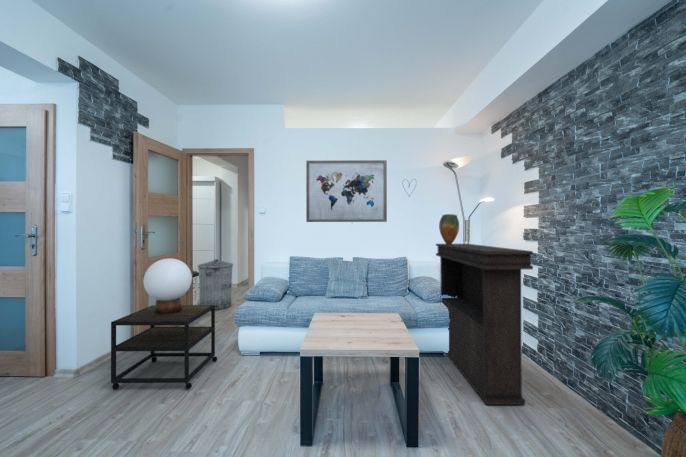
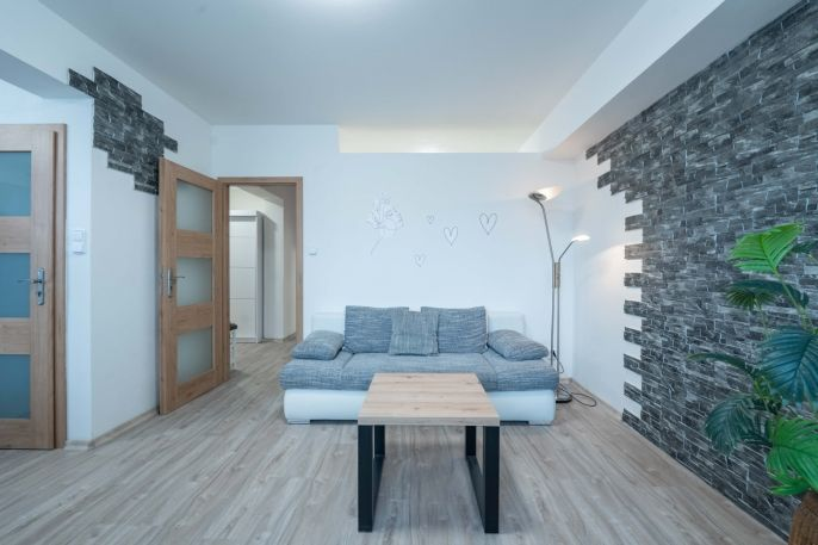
- side table (169, 343)
- console table (474, 308)
- vase (449, 229)
- wall art (346, 191)
- table lamp (168, 284)
- trash can (215, 282)
